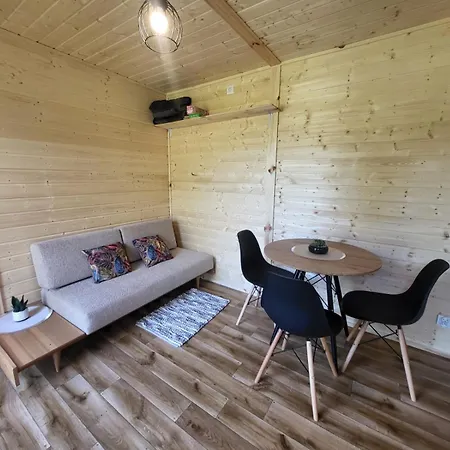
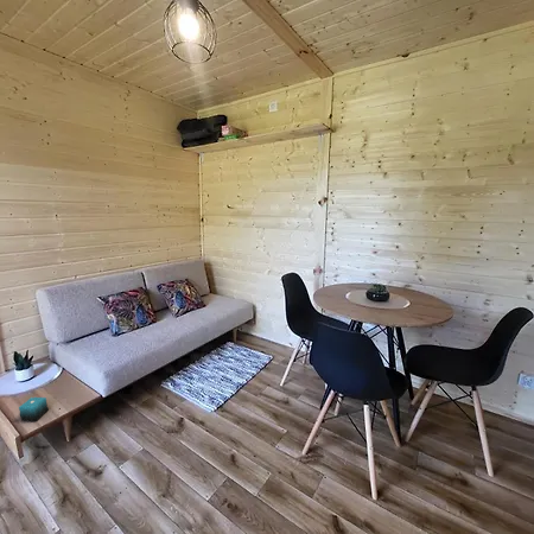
+ candle (32, 406)
